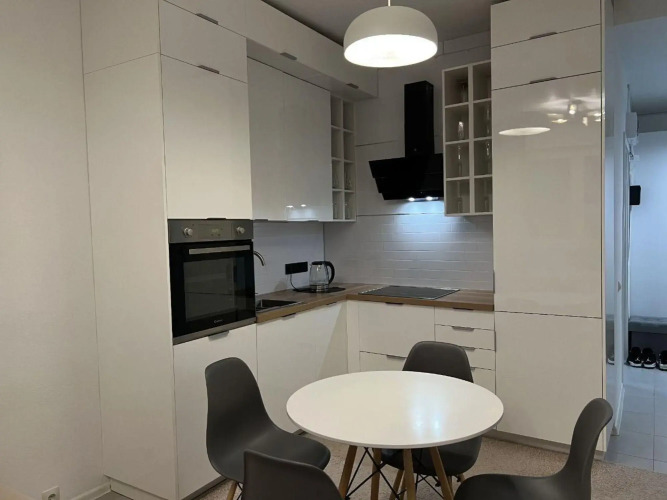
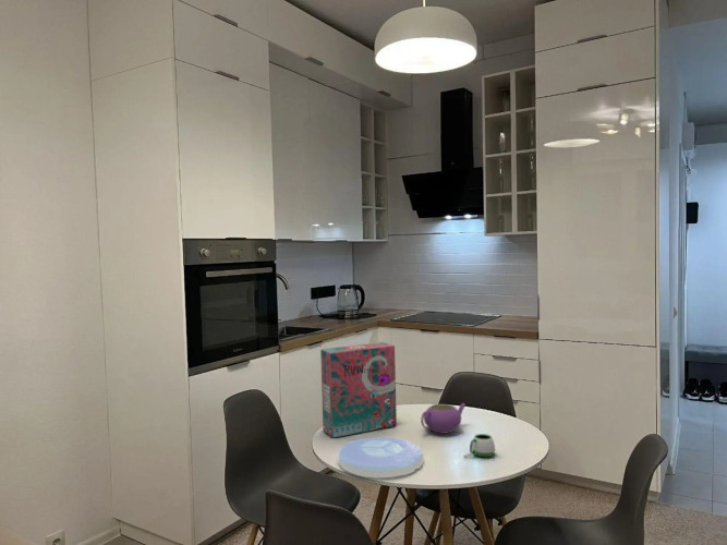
+ cereal box (359, 387)
+ teapot (444, 417)
+ plate (380, 452)
+ mug (478, 446)
